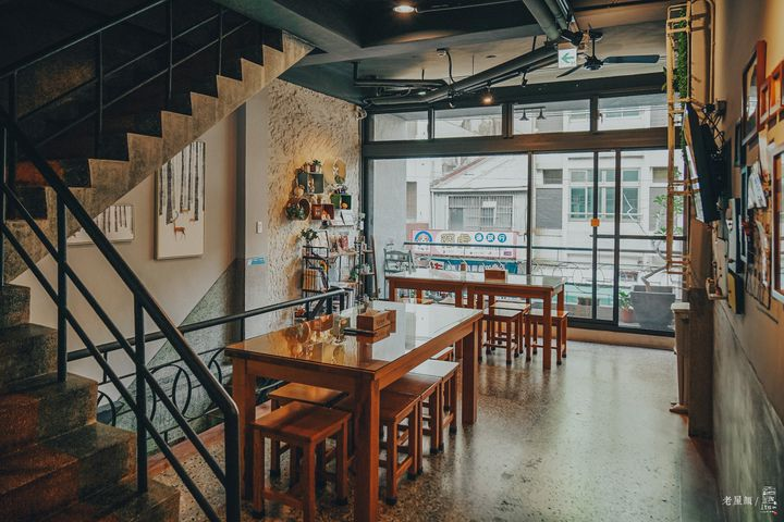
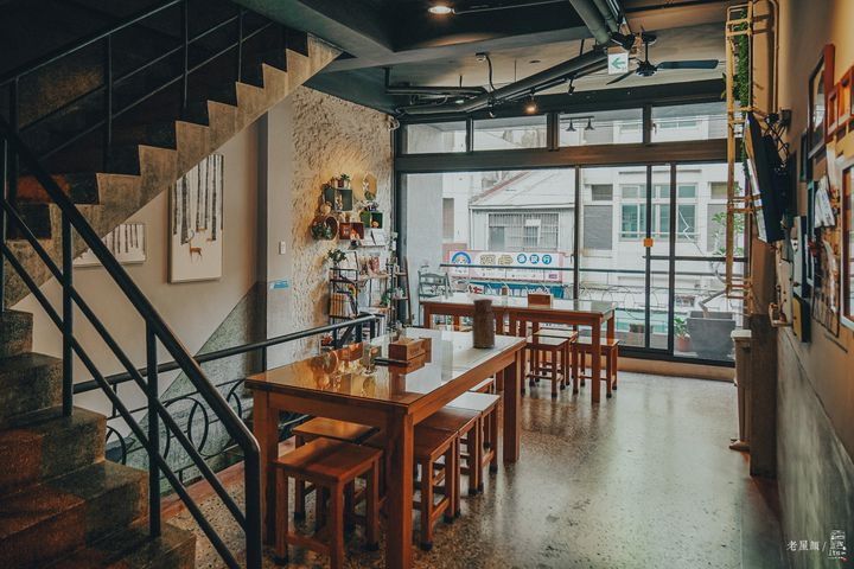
+ vase (483, 322)
